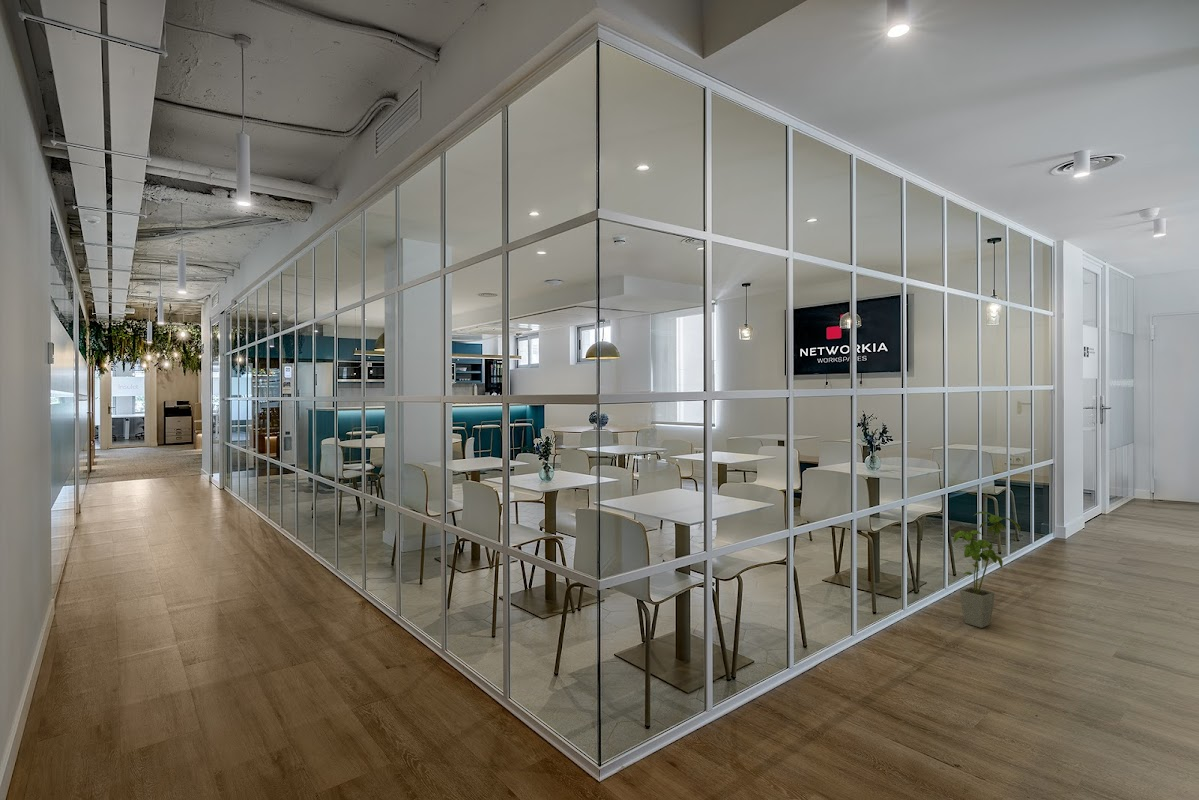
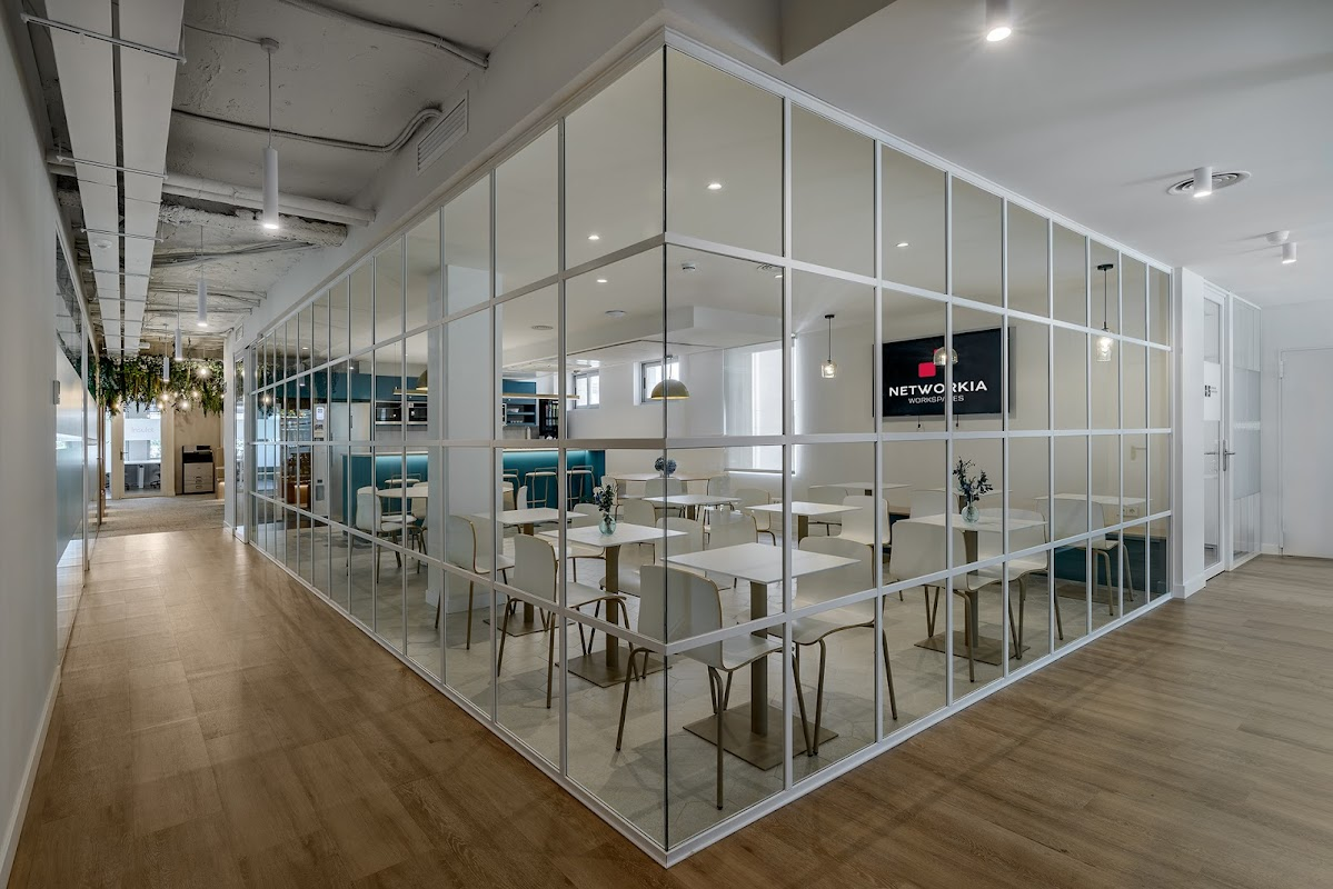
- house plant (985, 567)
